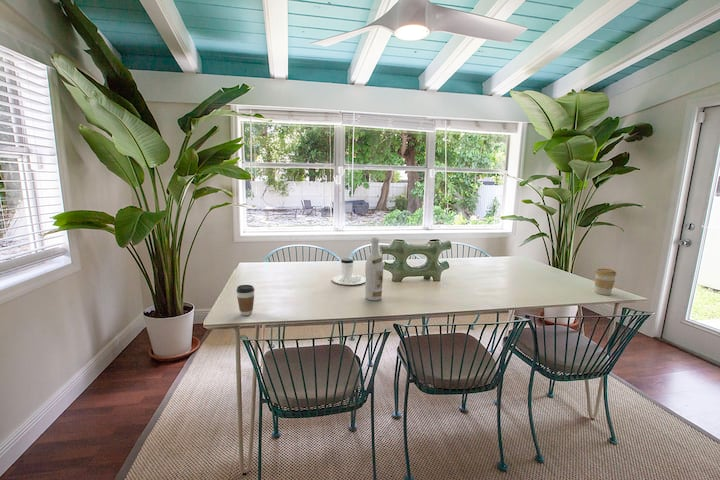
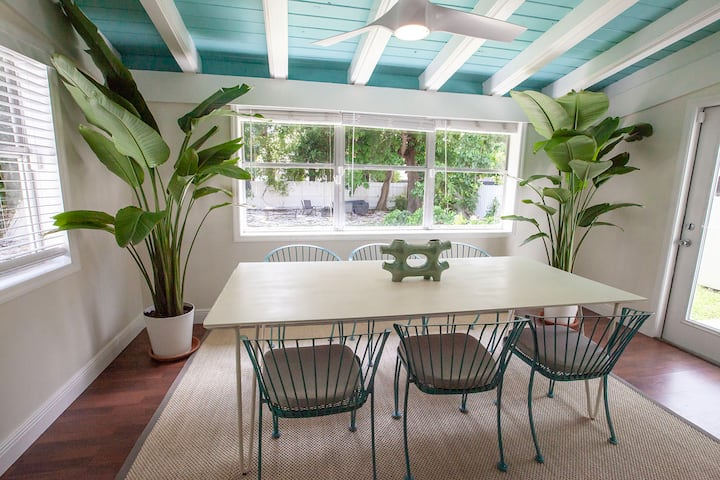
- coffee cup (349, 270)
- coffee cup (604, 281)
- wine bottle (374, 268)
- coffee cup (245, 300)
